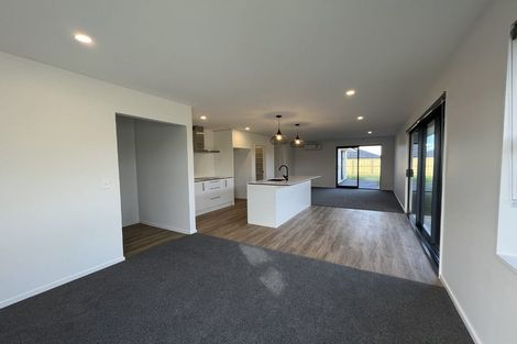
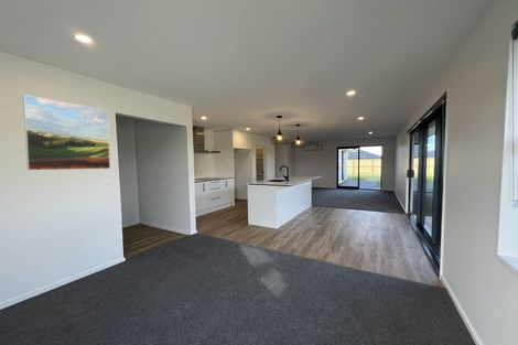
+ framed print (72, 137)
